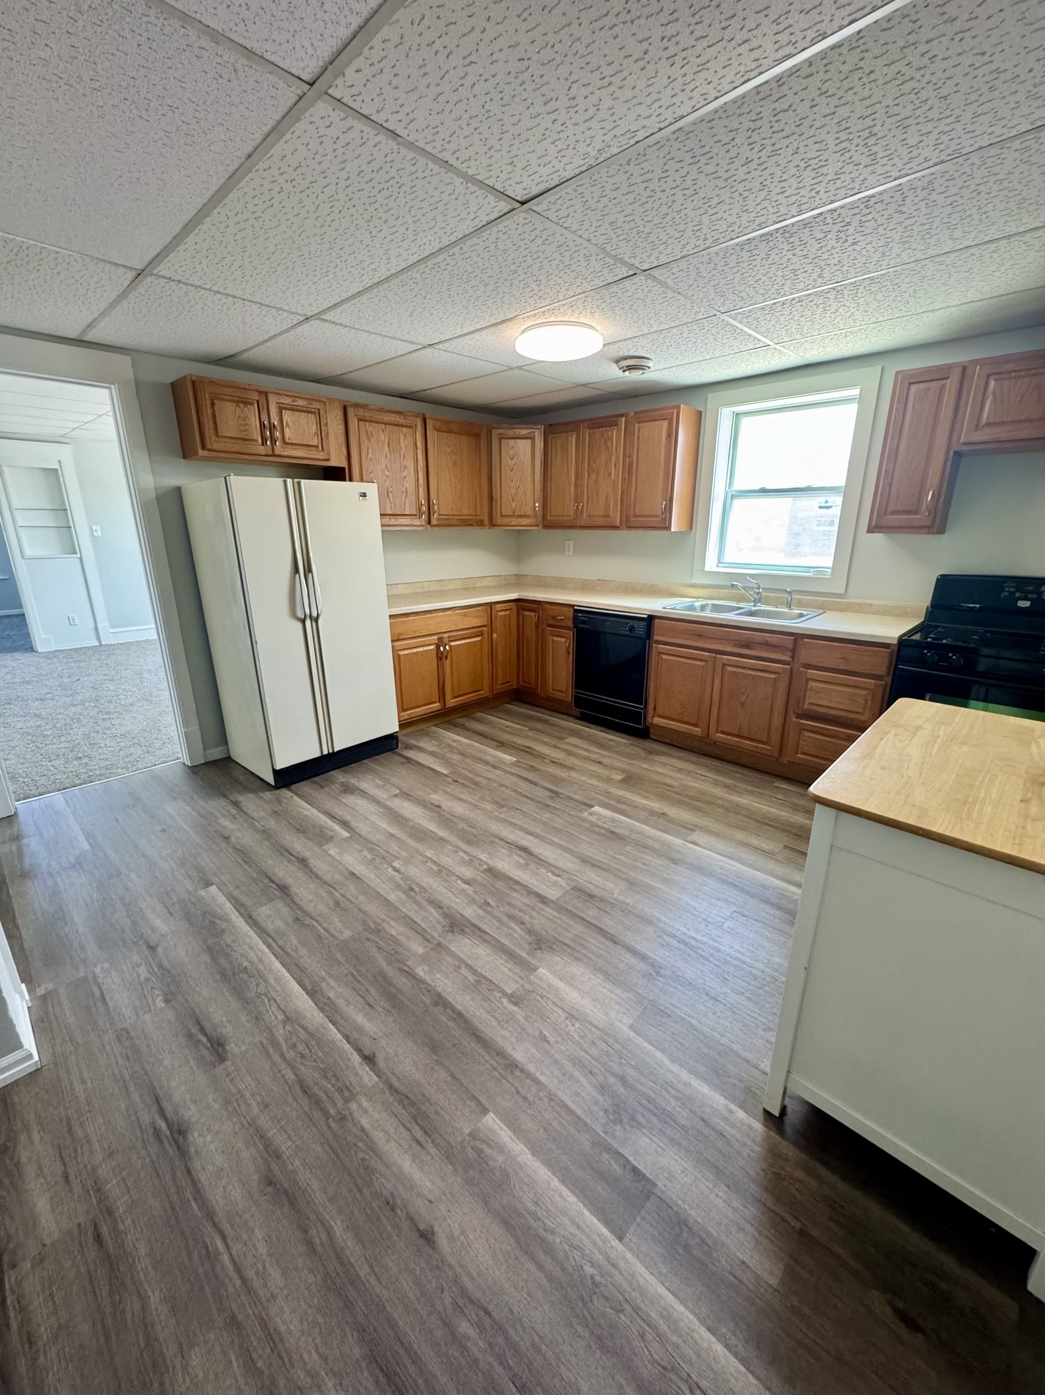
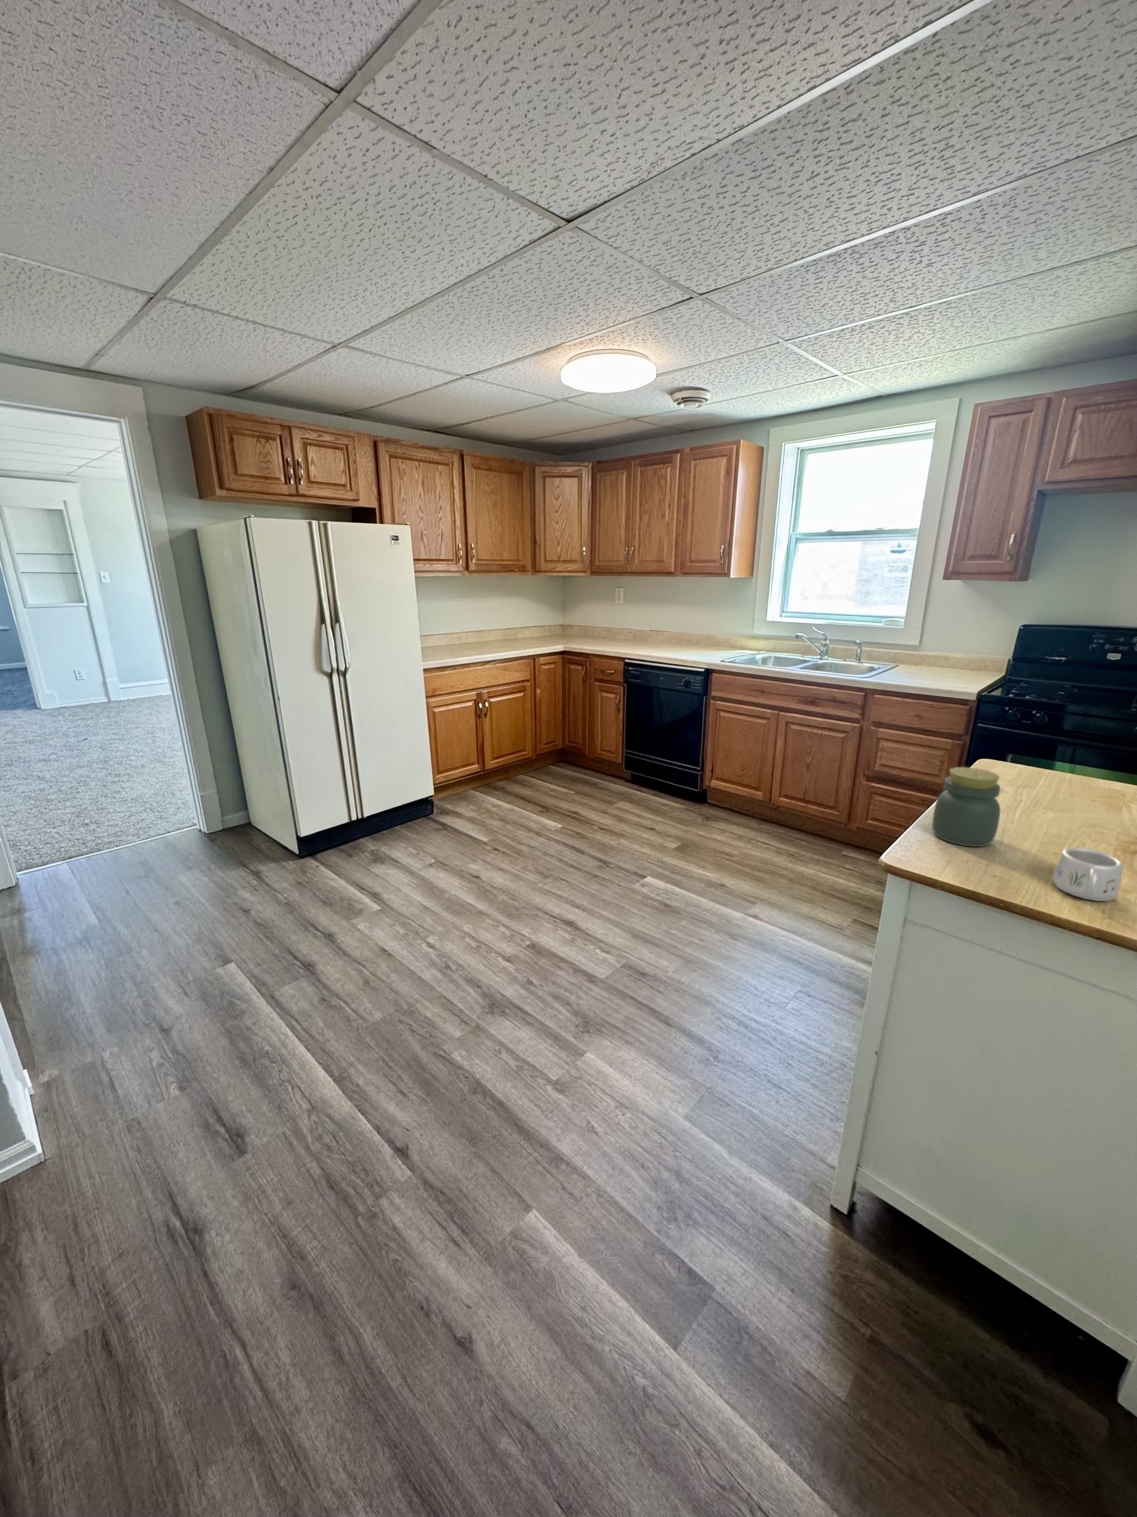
+ mug (1088, 877)
+ jar (967, 805)
